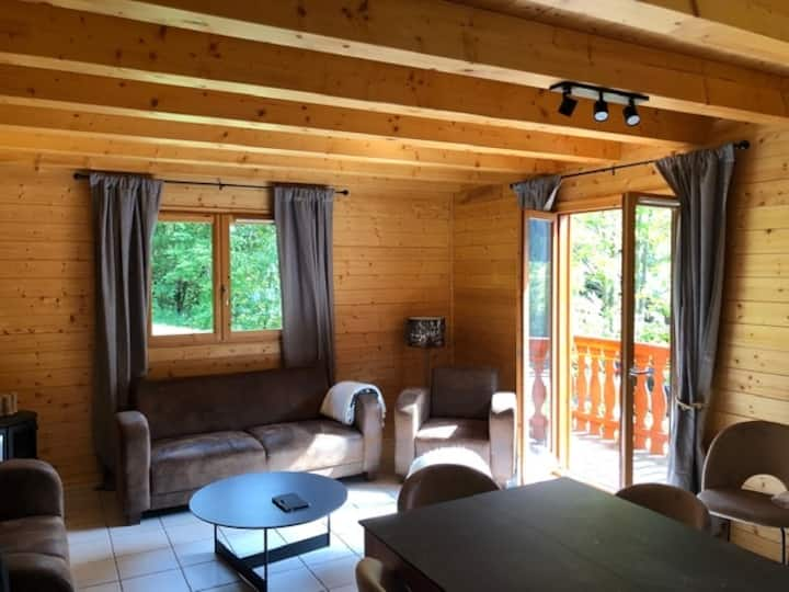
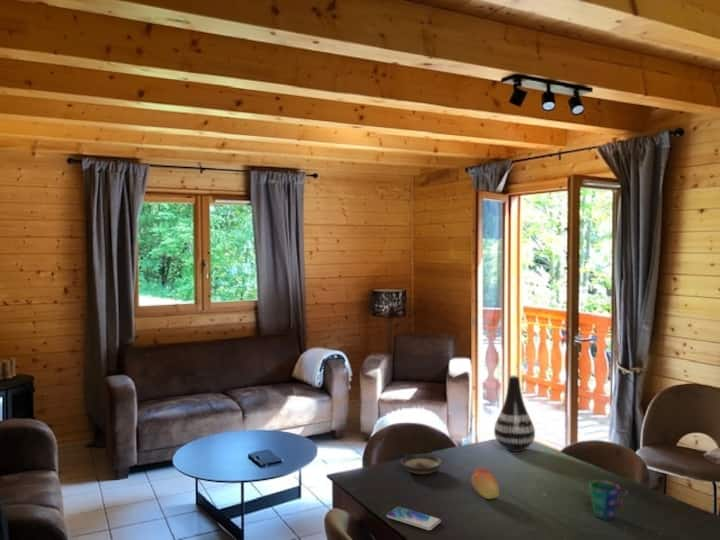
+ cup (608, 500)
+ vase (514, 412)
+ smartphone (413, 518)
+ fruit (485, 482)
+ saucer (421, 465)
